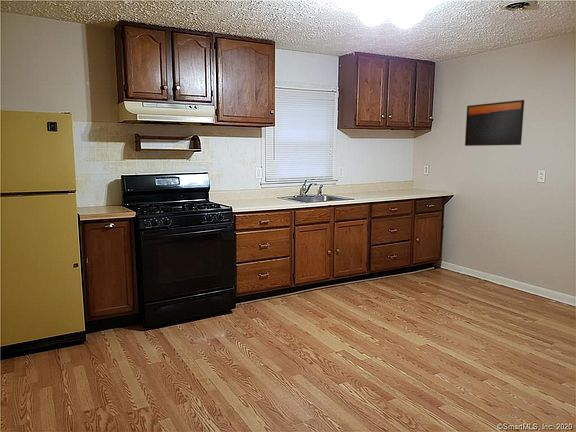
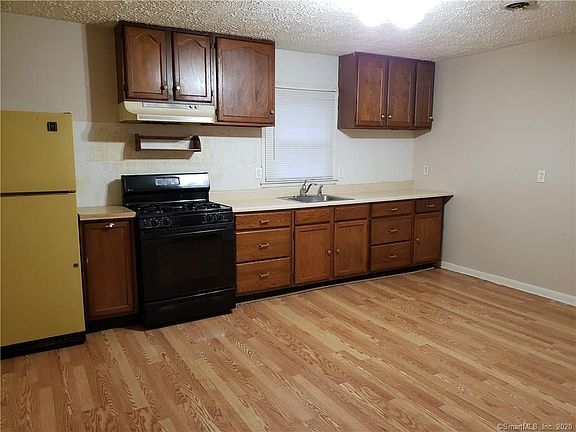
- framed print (492, 124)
